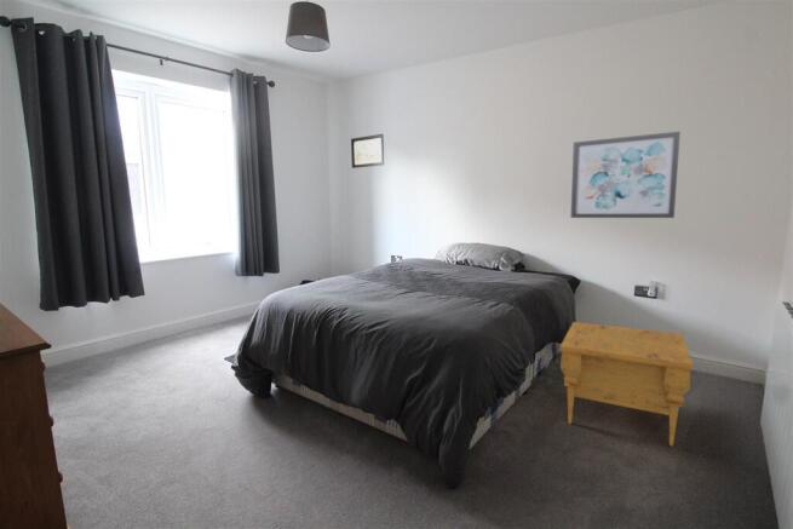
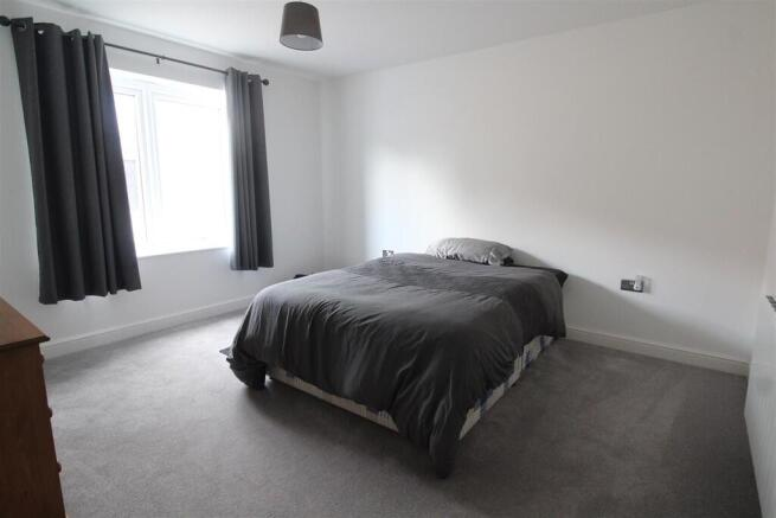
- nightstand (621, 378)
- wall art (621, 178)
- wall art (367, 151)
